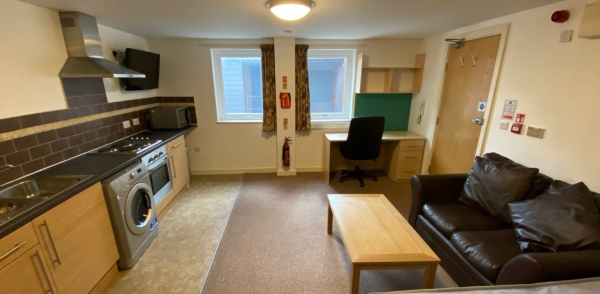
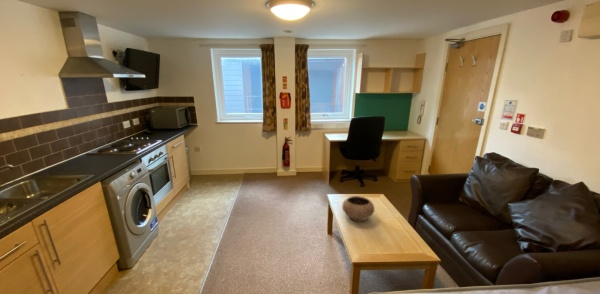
+ bowl (358, 208)
